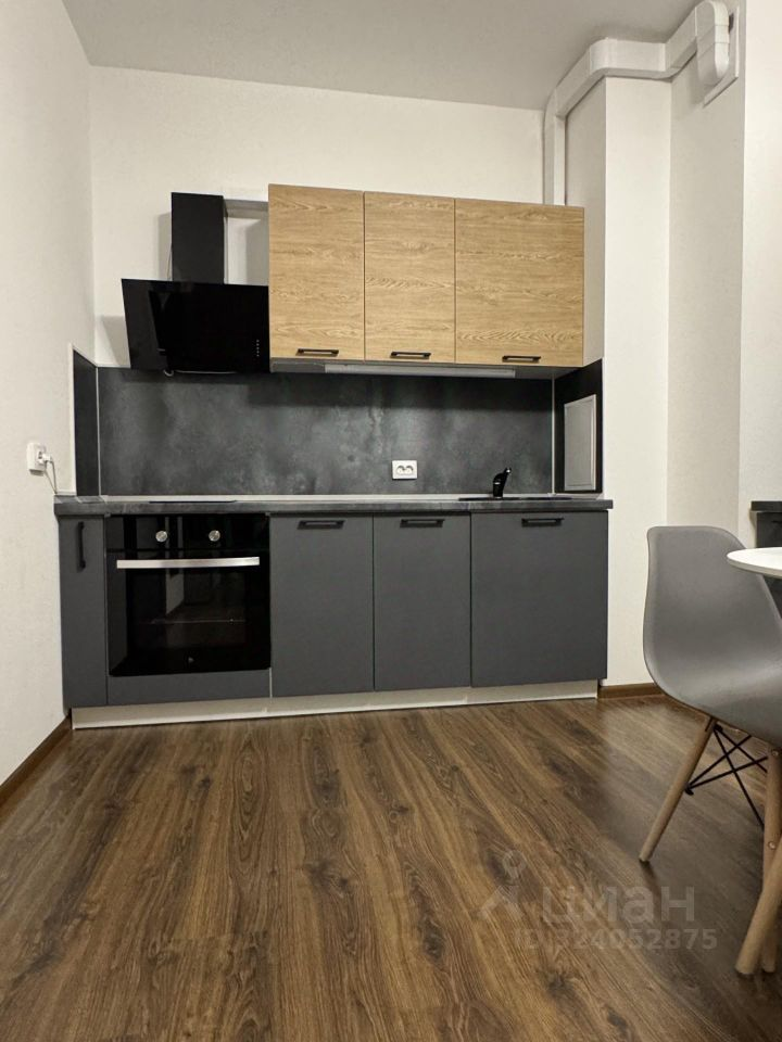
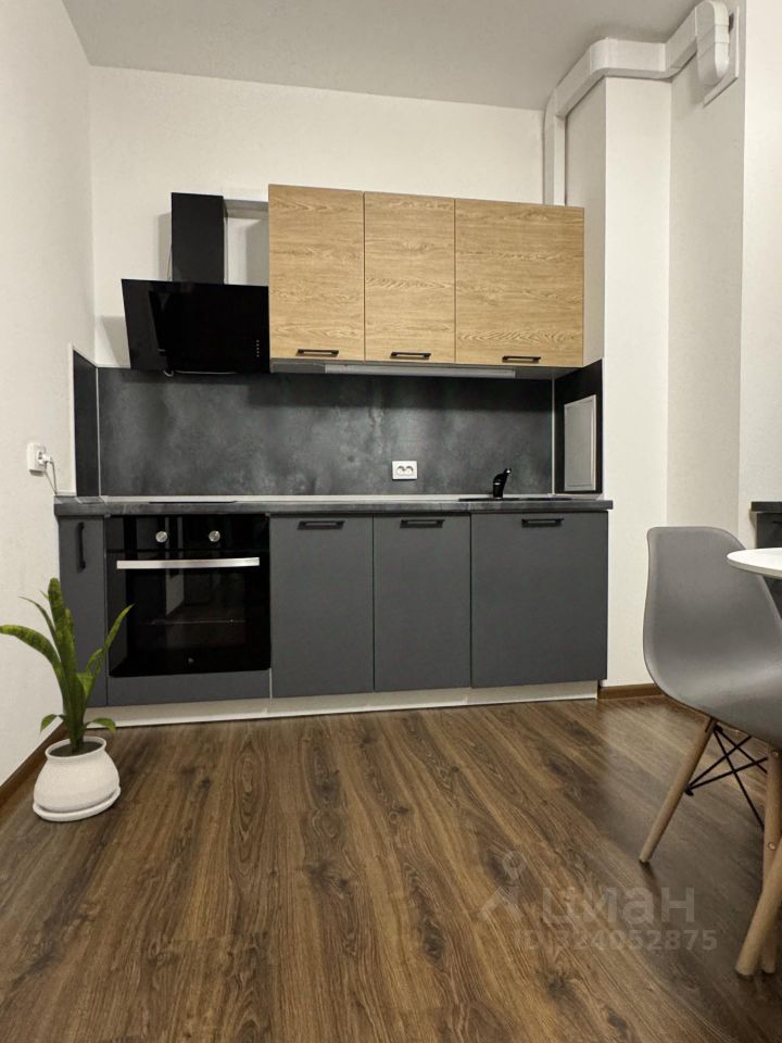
+ house plant (70, 689)
